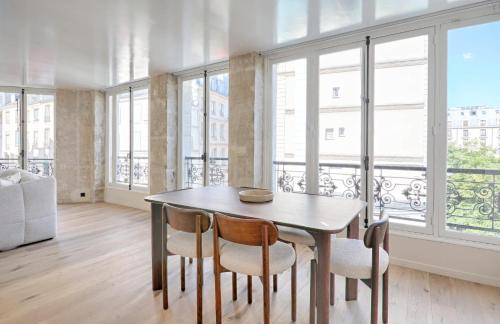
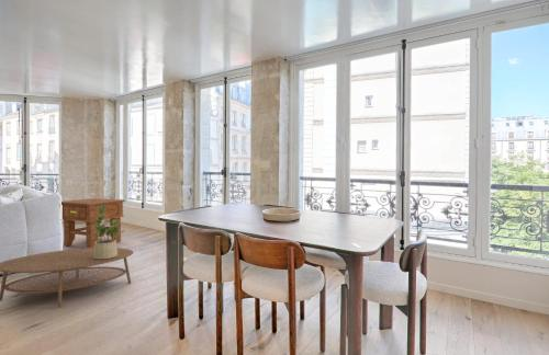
+ coffee table (69, 274)
+ potted plant (109, 230)
+ side table (92, 221)
